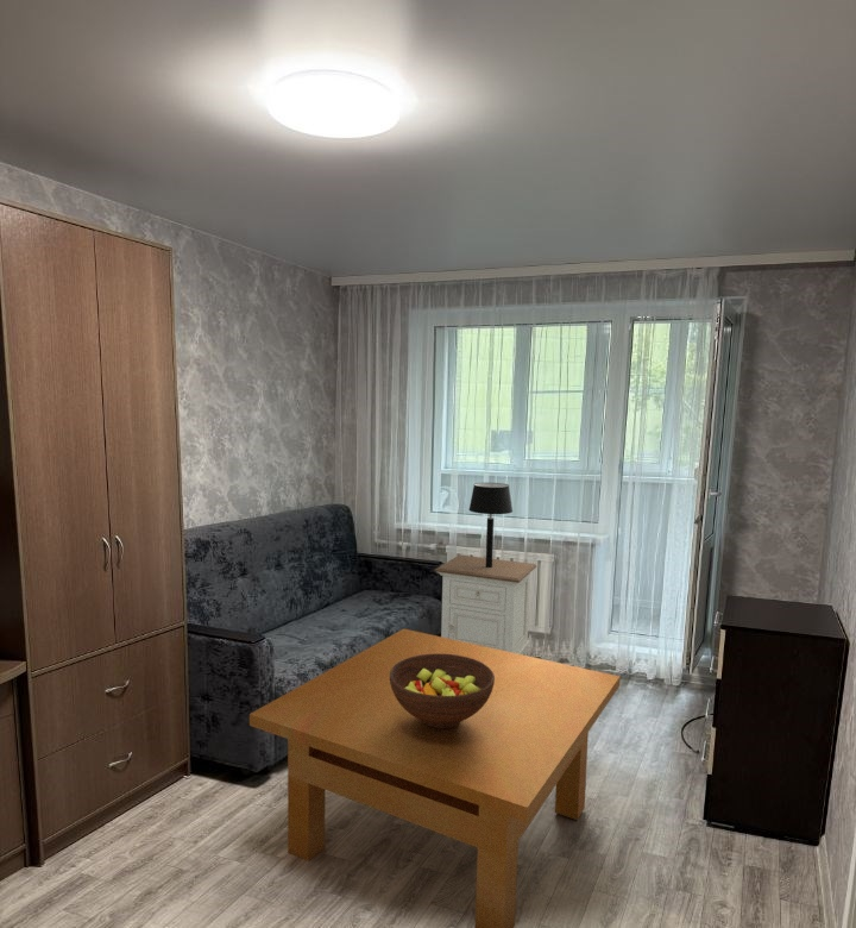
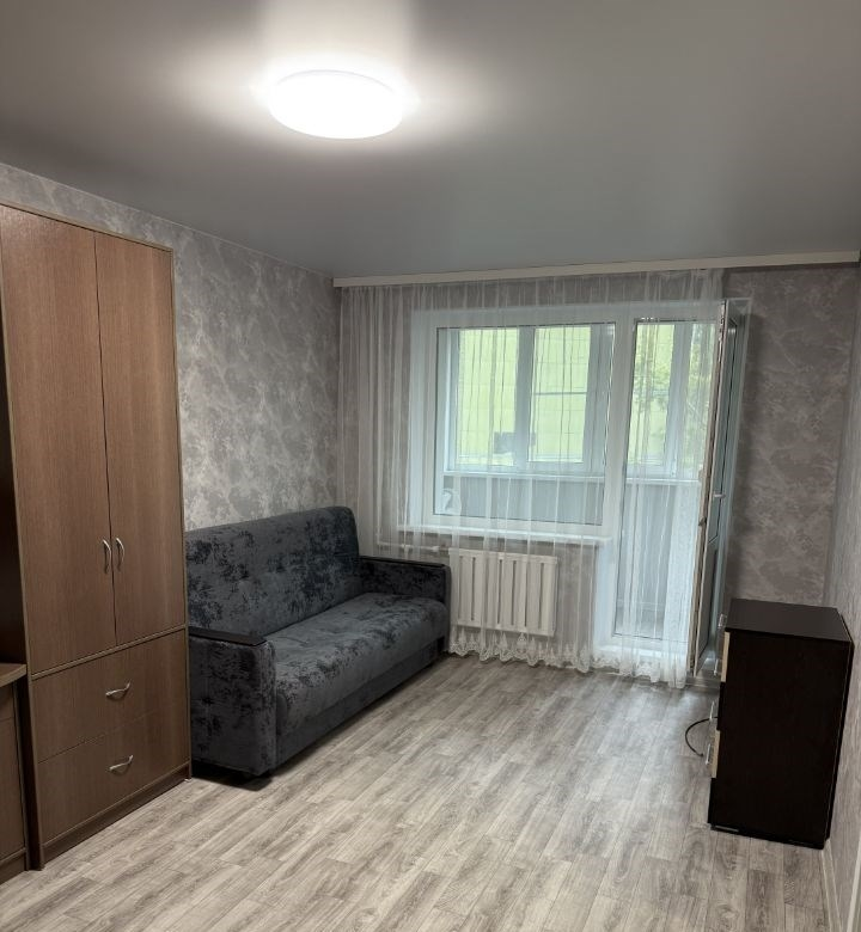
- table (447, 763)
- table lamp (490, 525)
- fruit bowl (441, 696)
- nightstand (484, 617)
